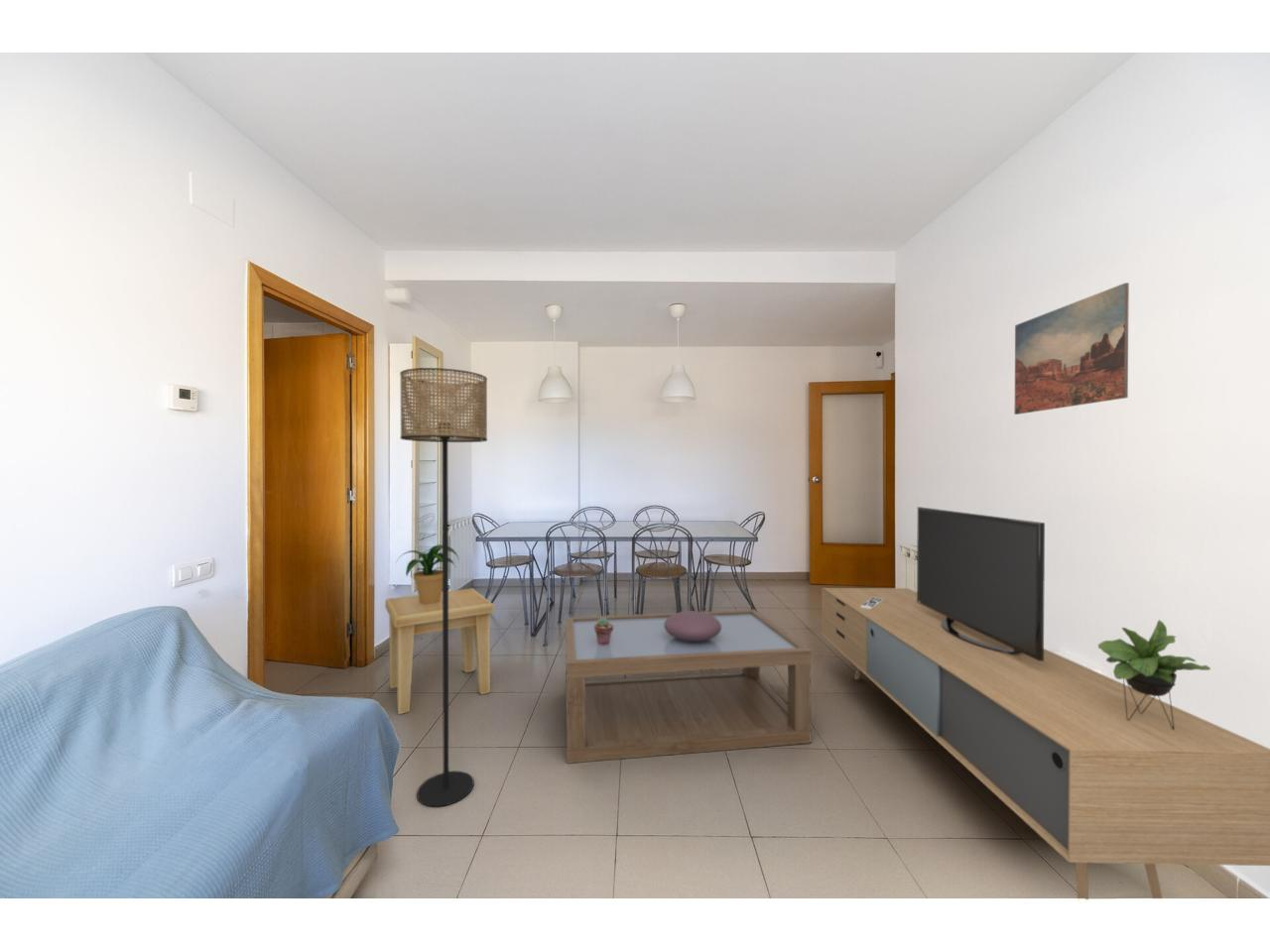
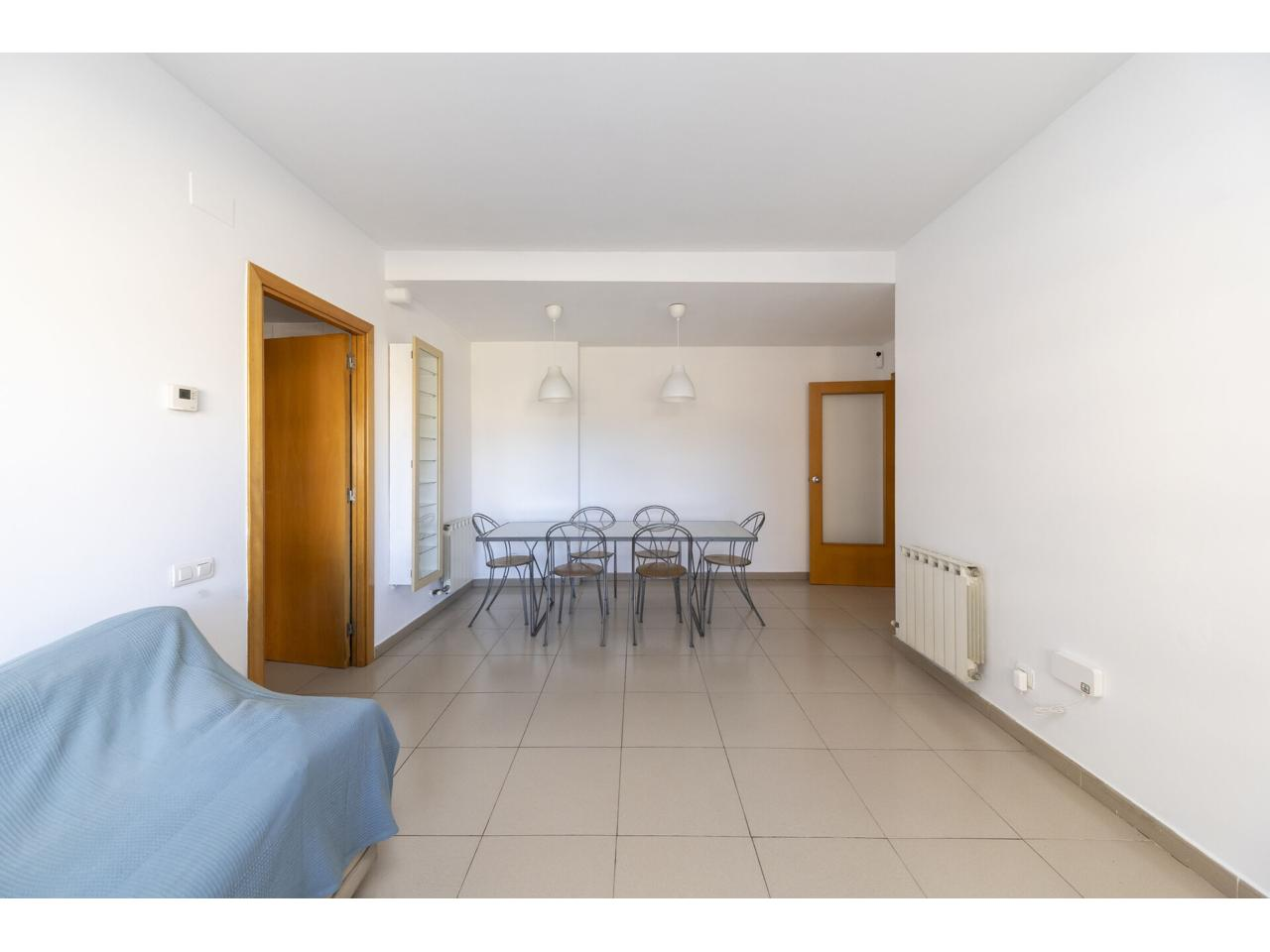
- media console (958, 632)
- decorative bowl (692, 623)
- floor lamp (444, 583)
- potted succulent (603, 627)
- wall art (1064, 356)
- side table (436, 631)
- coffee table (677, 675)
- potted plant (430, 573)
